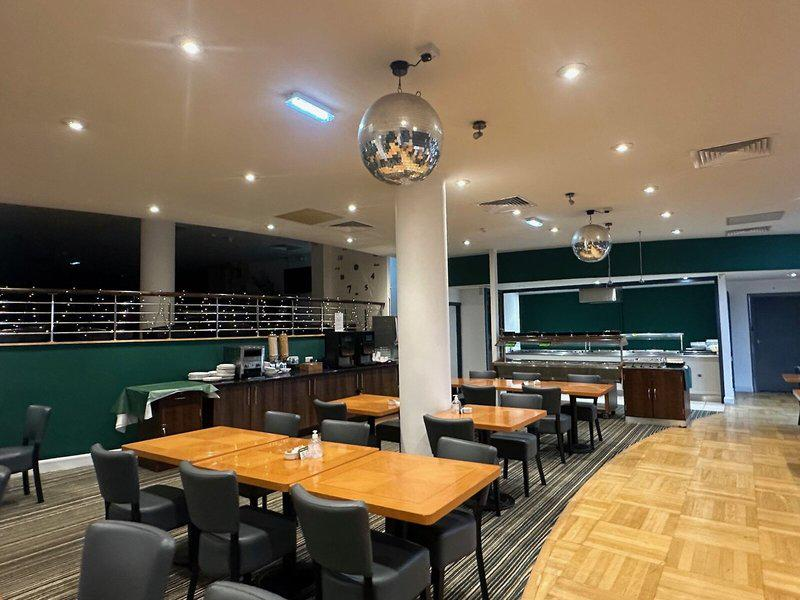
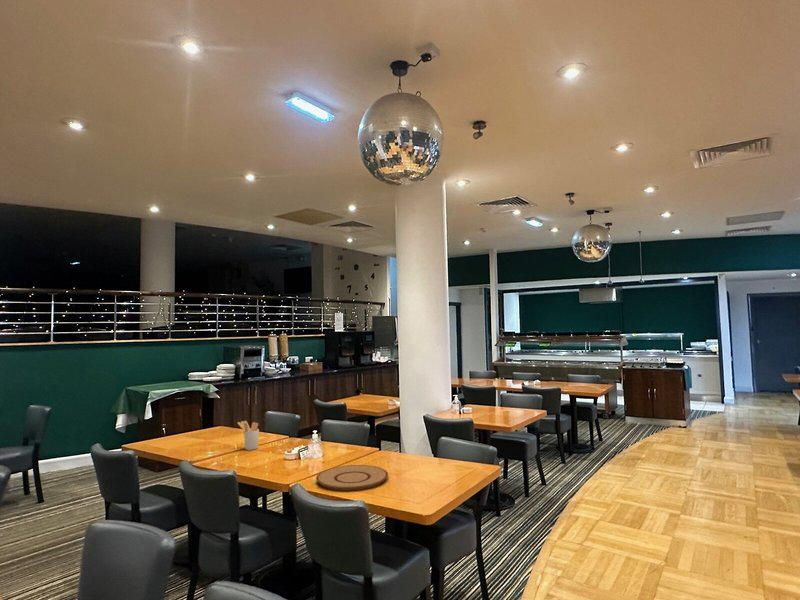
+ plate (352, 477)
+ utensil holder (248, 434)
